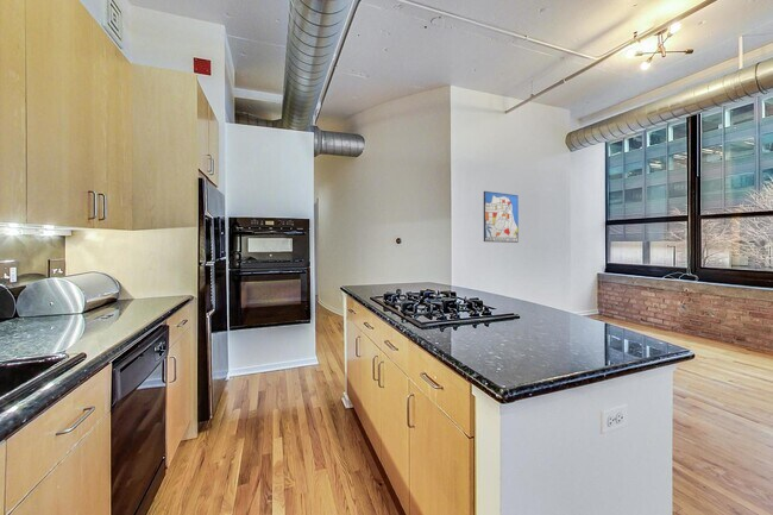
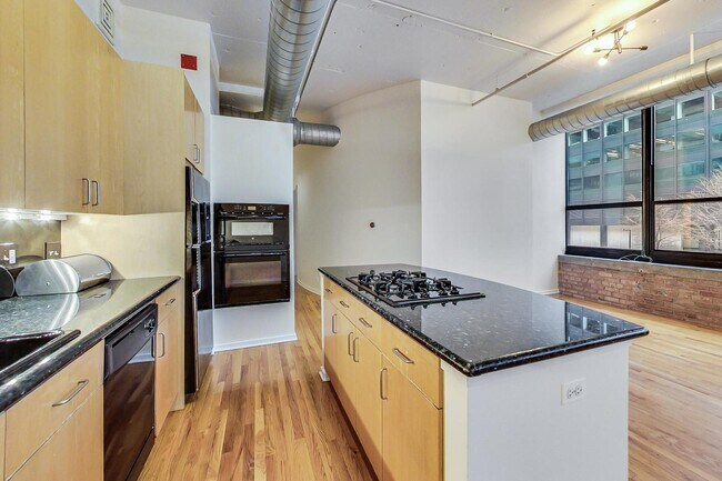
- wall art (501, 218)
